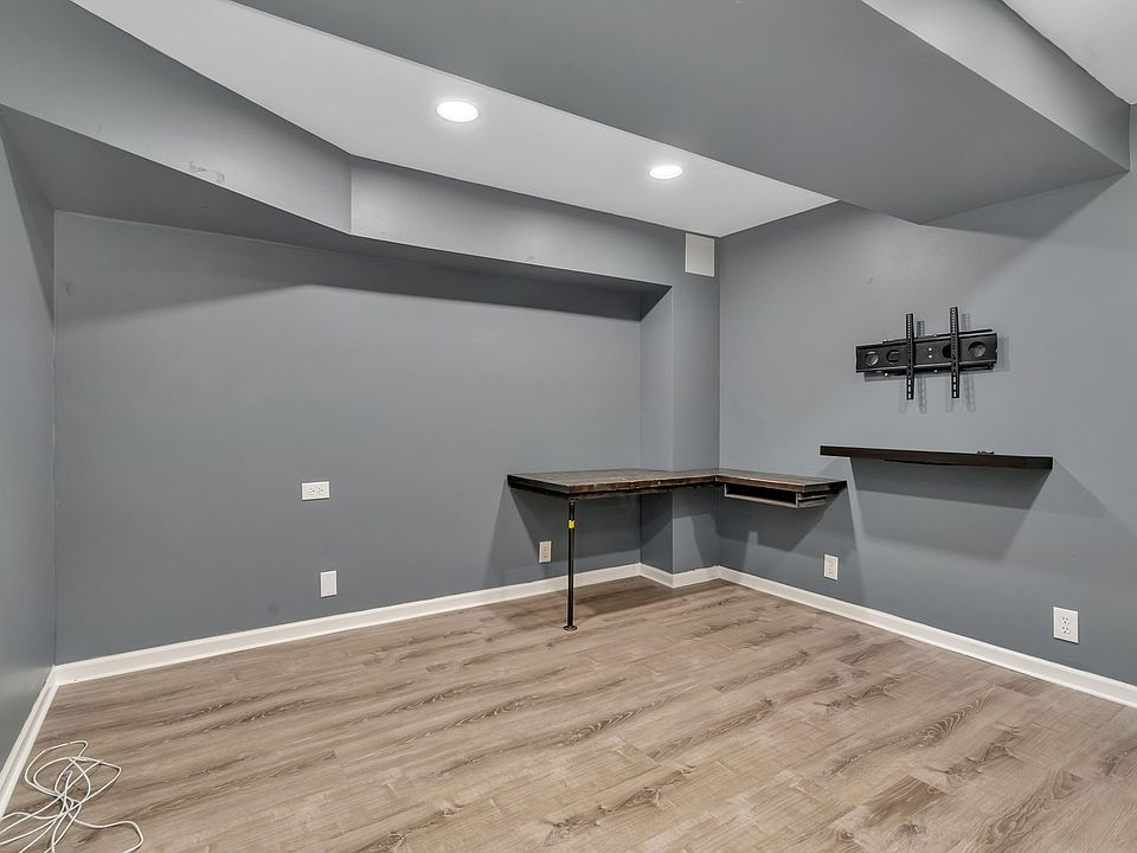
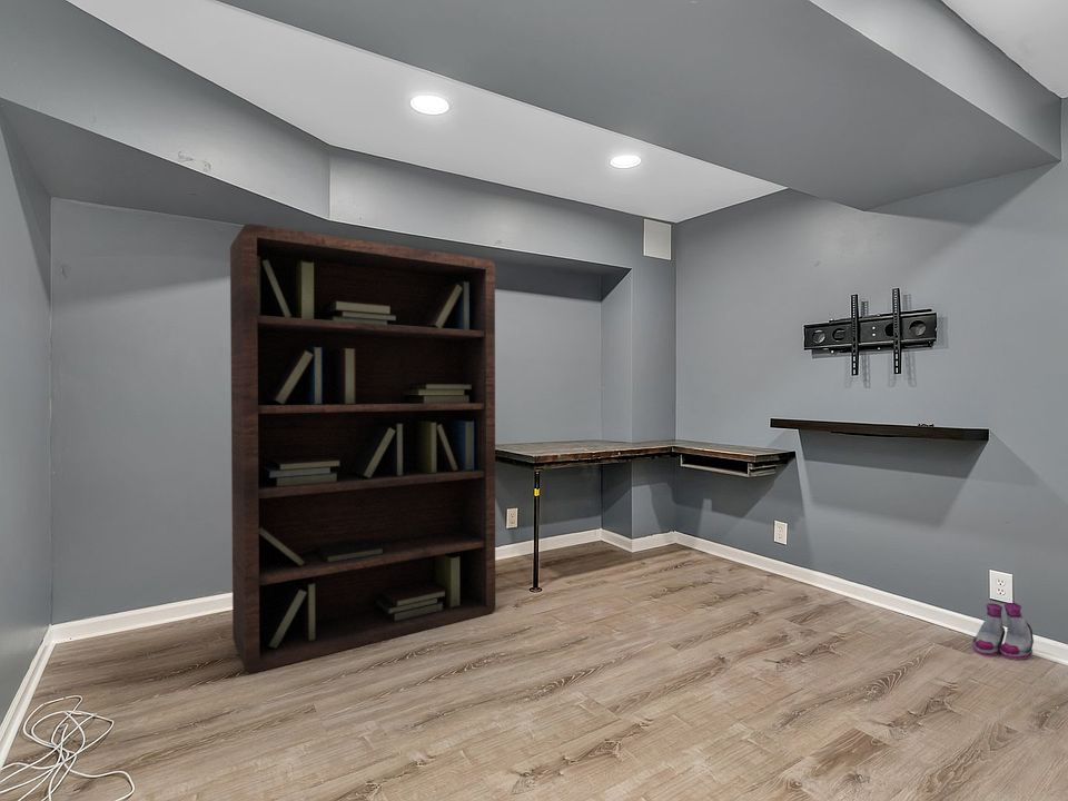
+ bookcase (372, 439)
+ boots (1001, 626)
